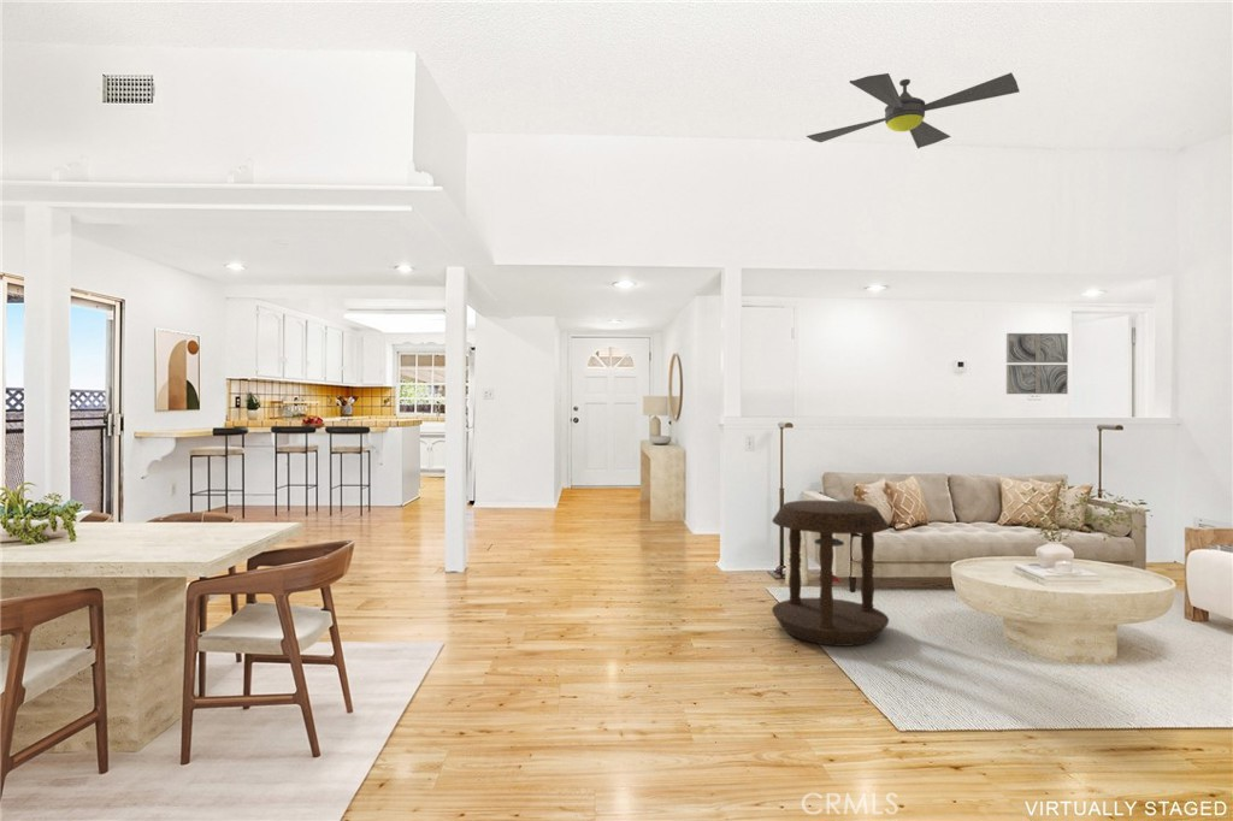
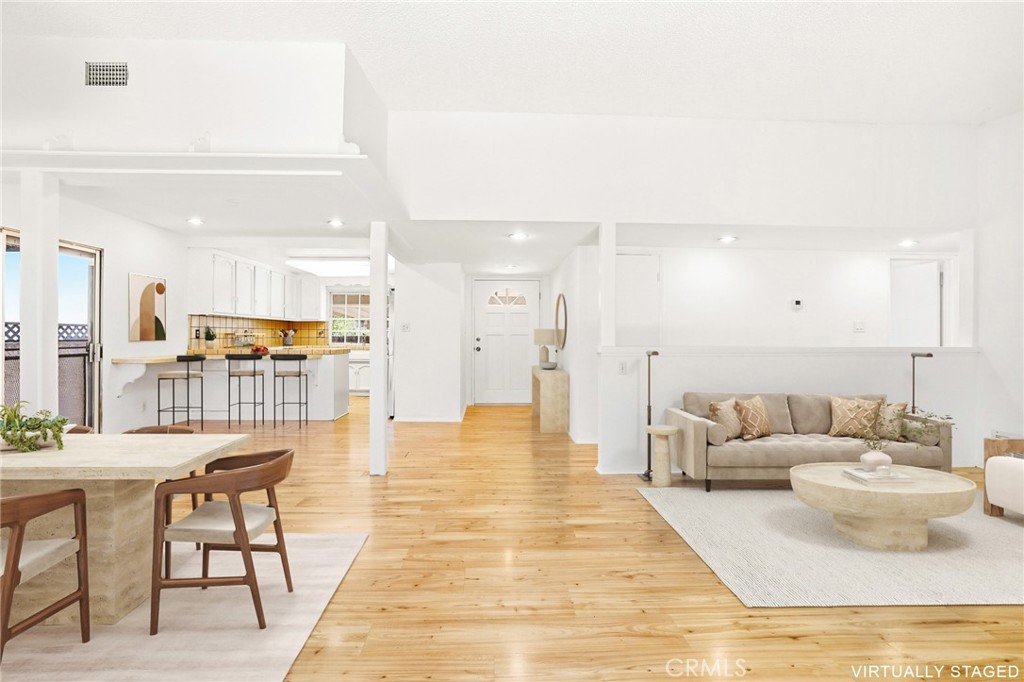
- ceiling fan (904, 106)
- wall art (1037, 362)
- side table (828, 568)
